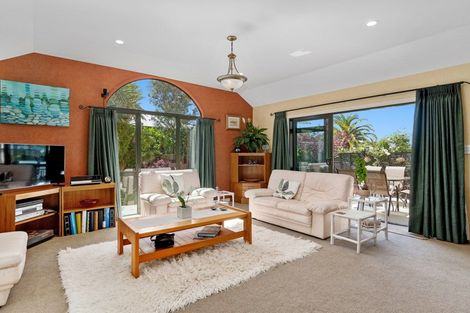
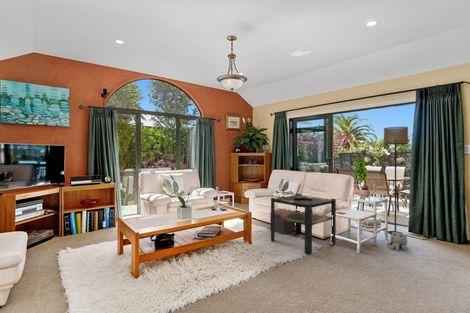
+ side table (302, 220)
+ floor lamp (395, 180)
+ plush toy (397, 240)
+ footstool (283, 220)
